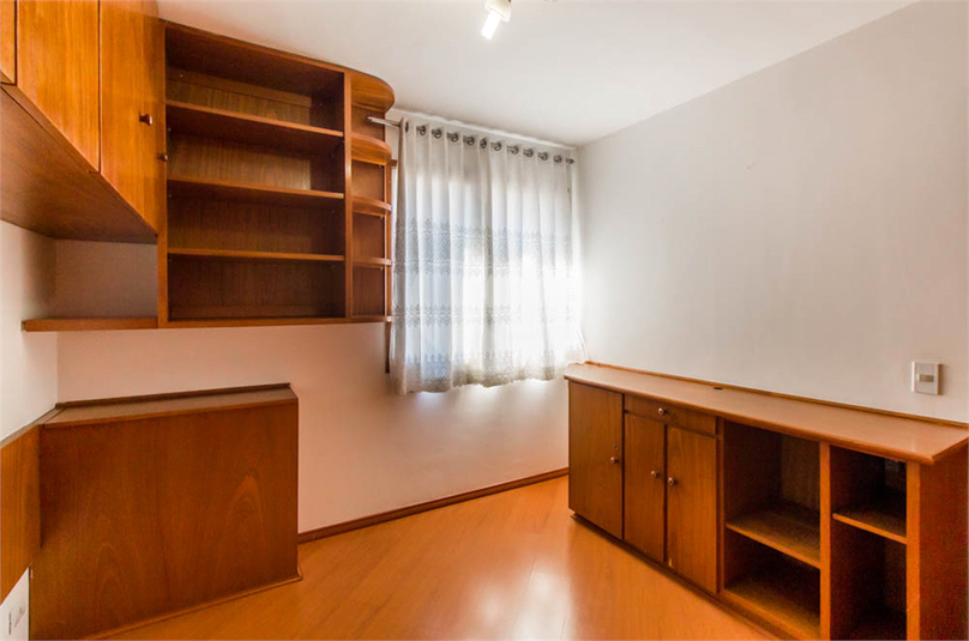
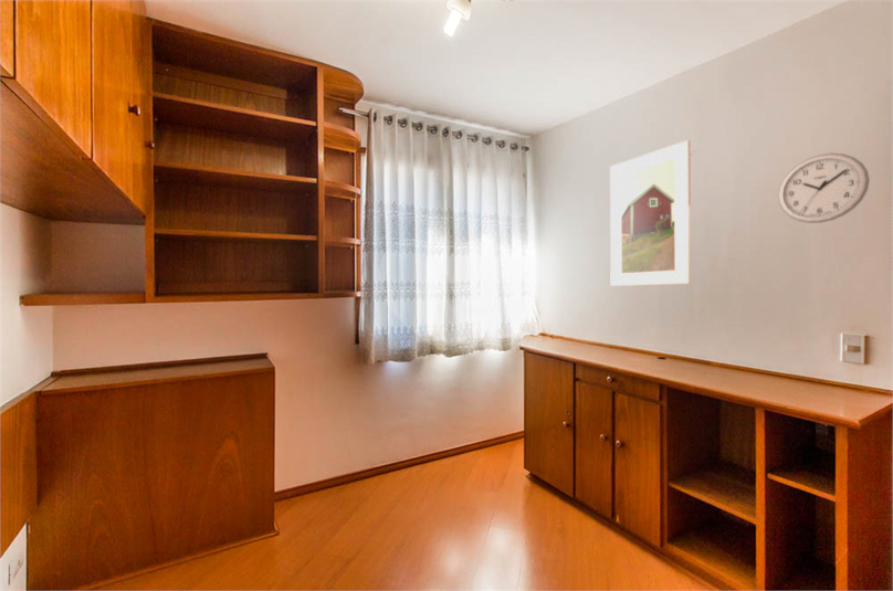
+ wall clock (819, 188)
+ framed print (647, 219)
